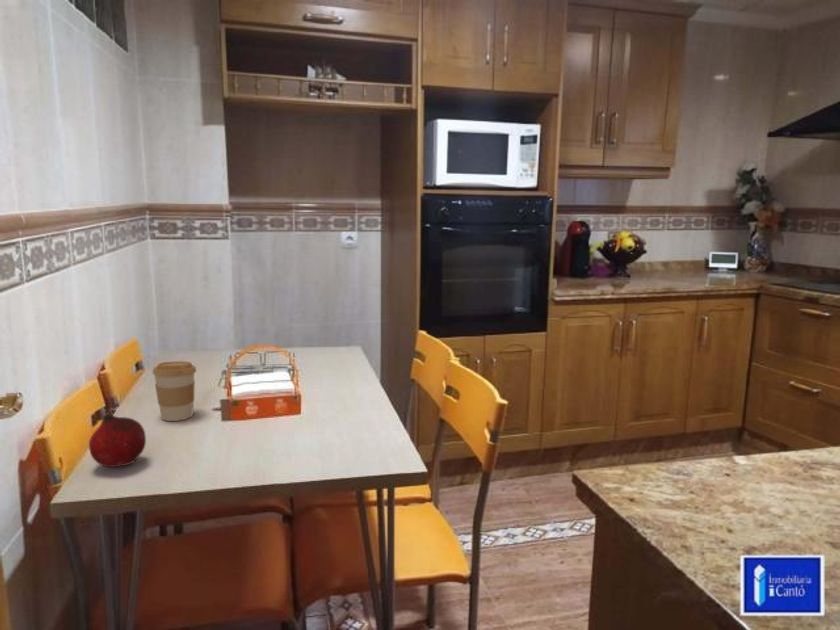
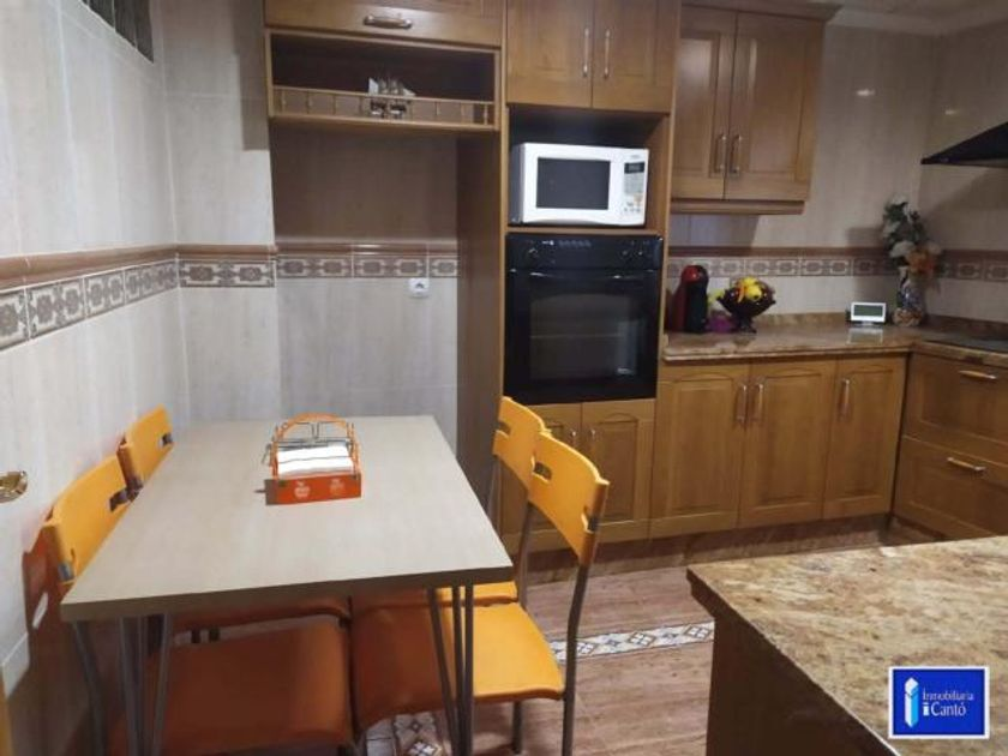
- coffee cup (175, 388)
- fruit (118, 439)
